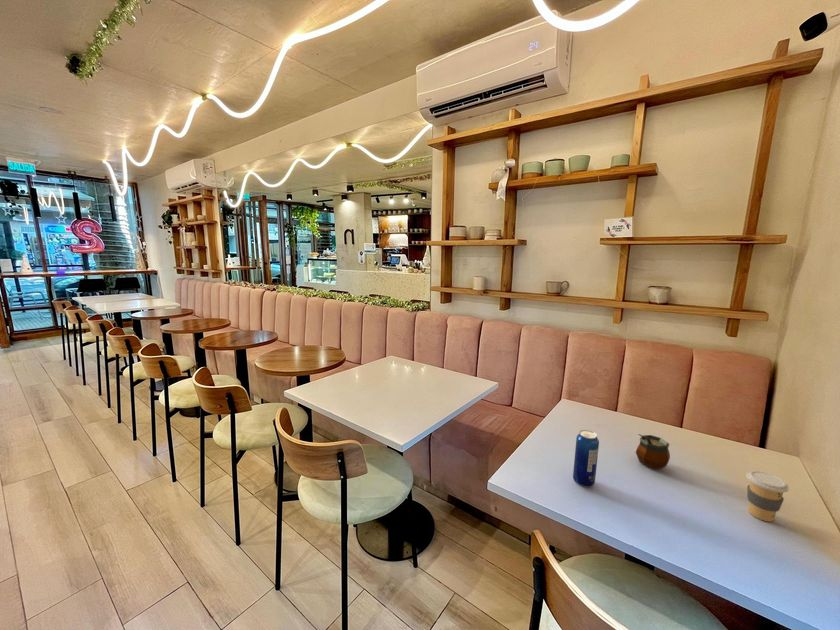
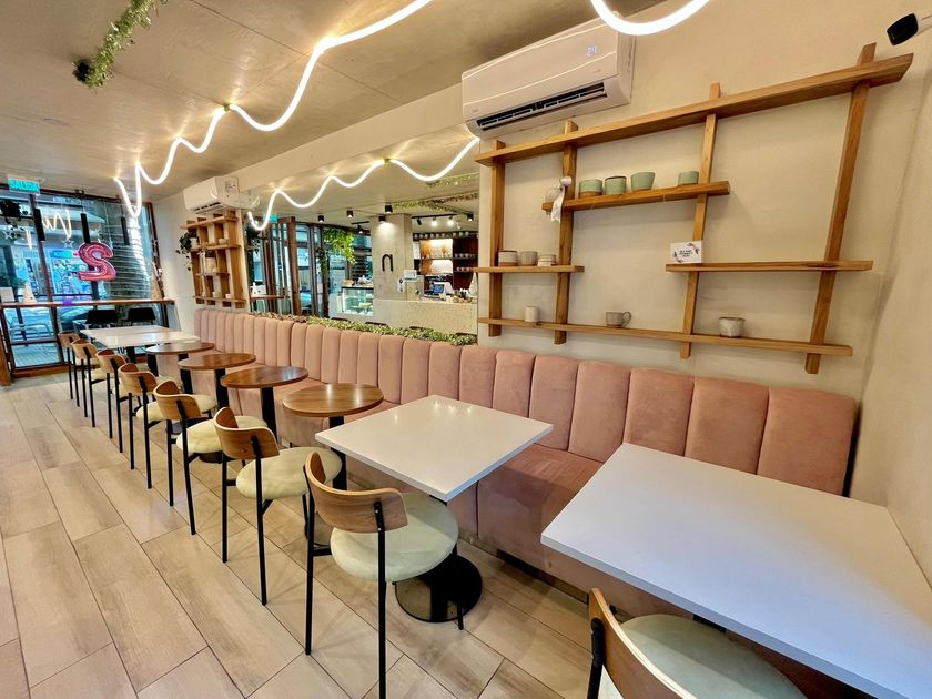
- coffee cup (764, 496)
- gourd (650, 448)
- beverage can (585, 458)
